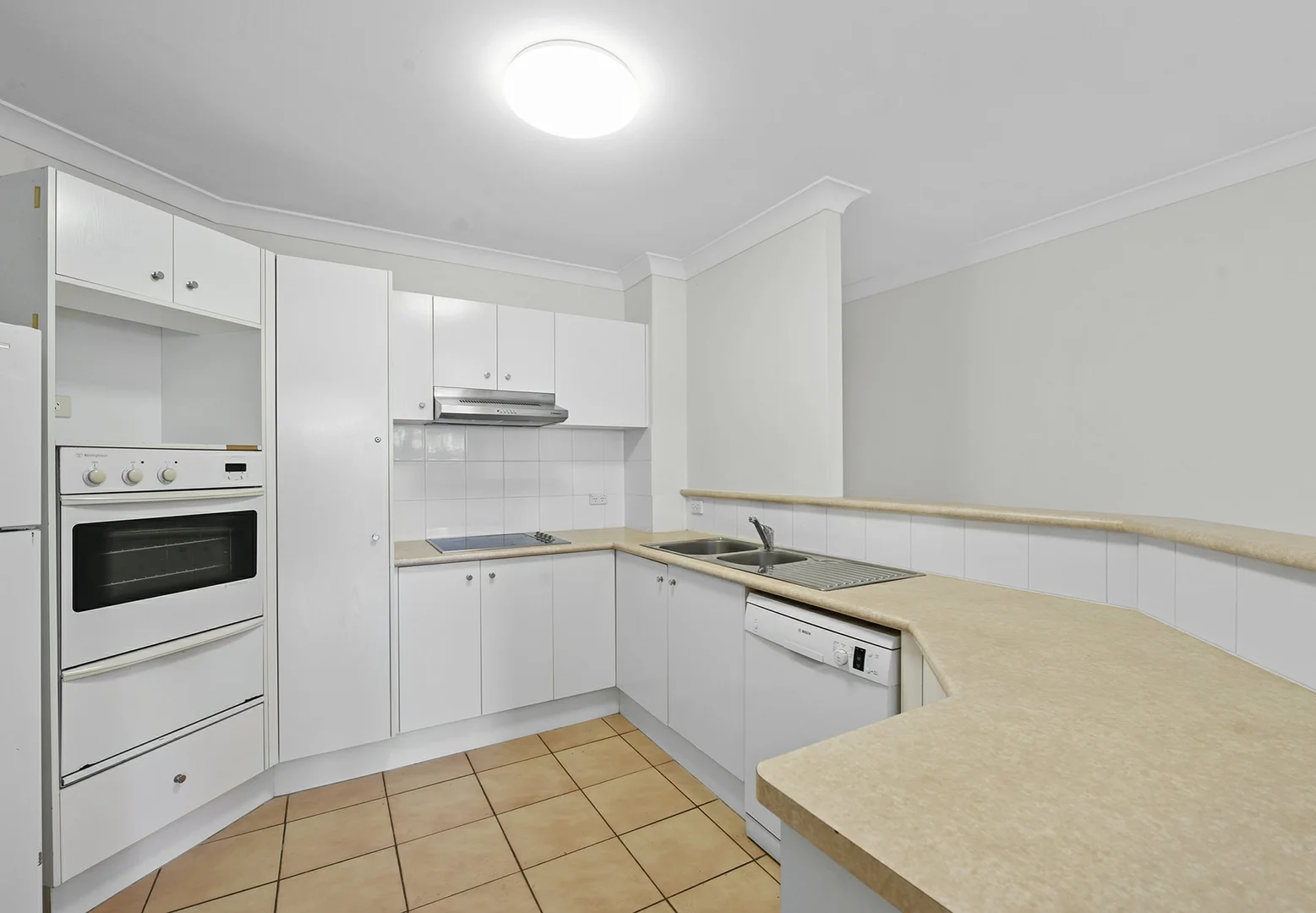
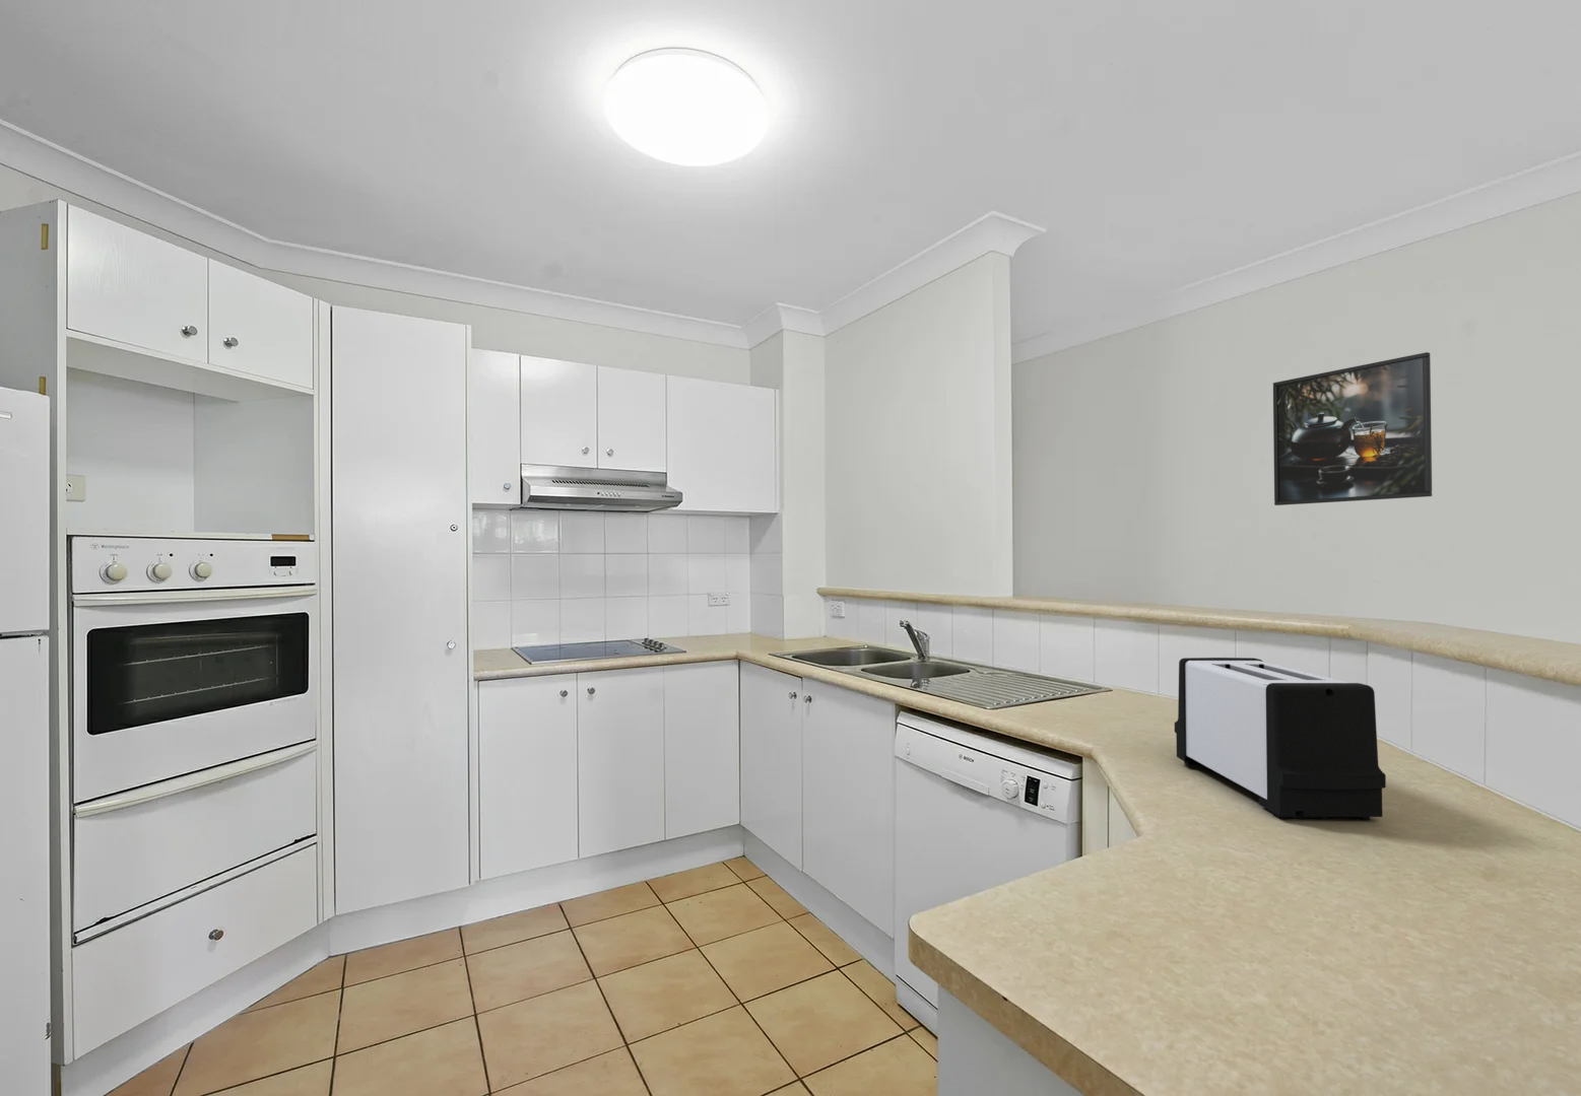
+ toaster (1263, 727)
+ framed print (1346, 435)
